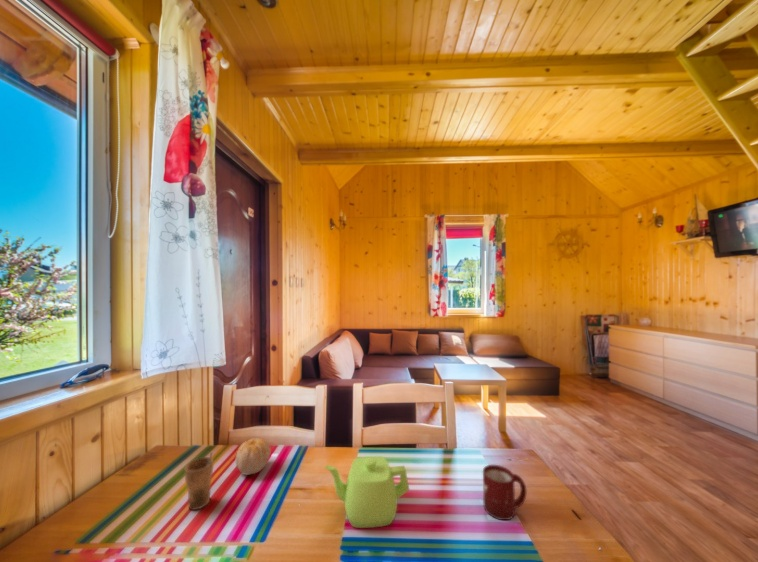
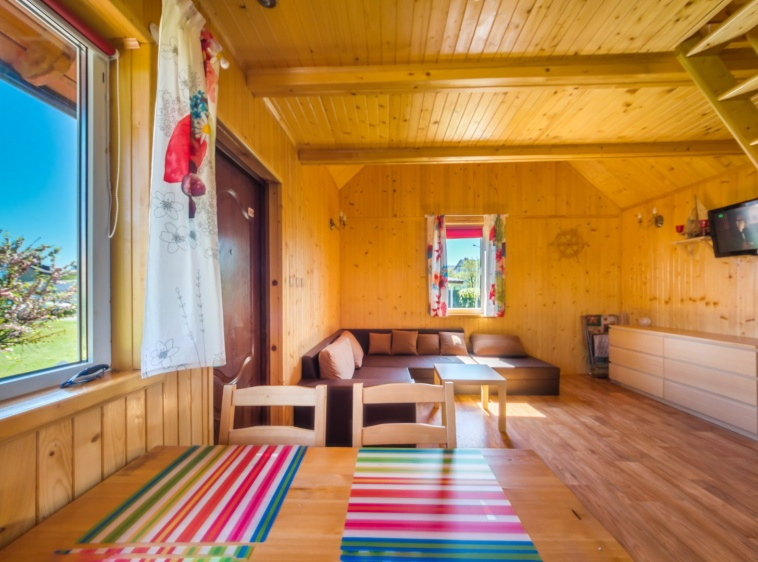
- cup (199, 478)
- fruit (253, 455)
- teapot (367, 484)
- cup (505, 490)
